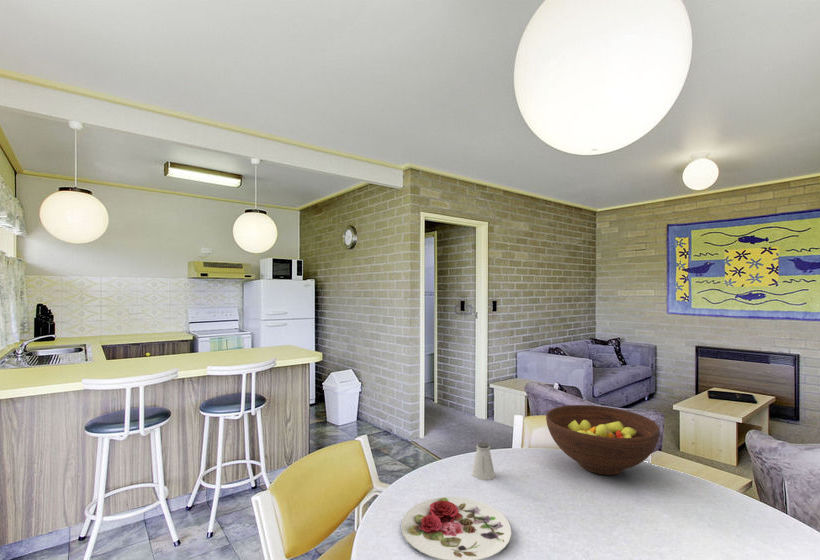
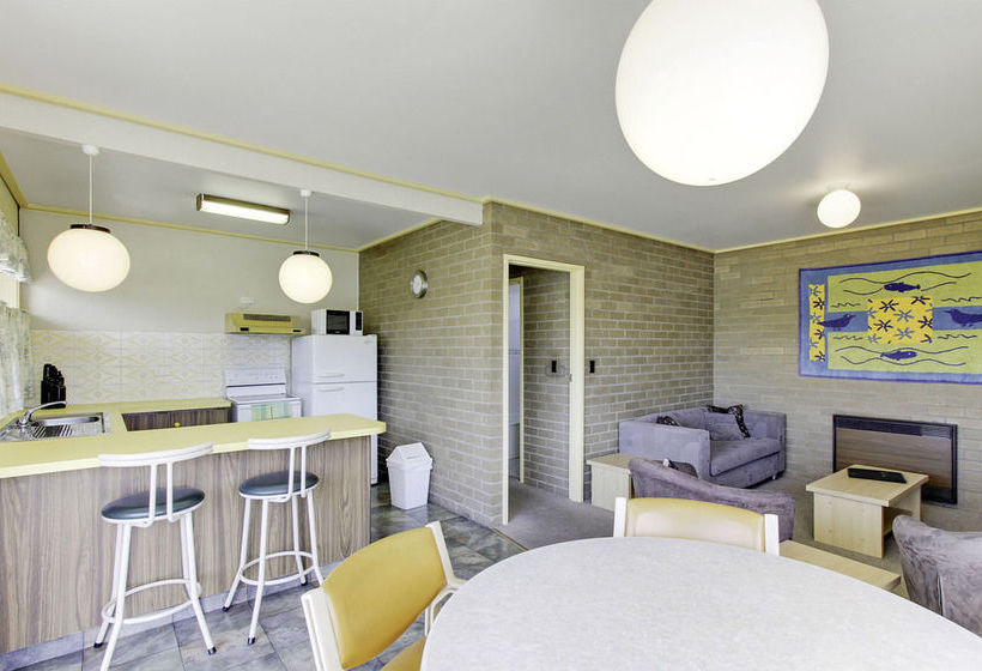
- saltshaker (483, 459)
- plate (455, 524)
- fruit bowl (600, 443)
